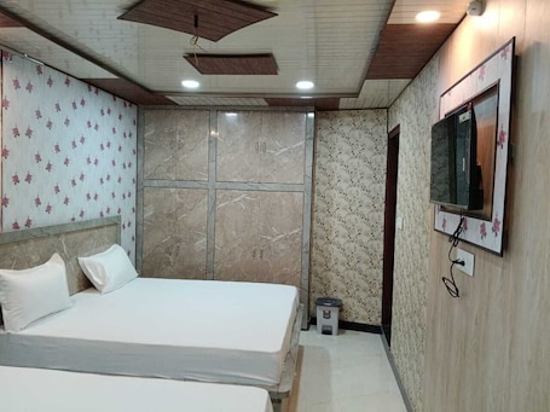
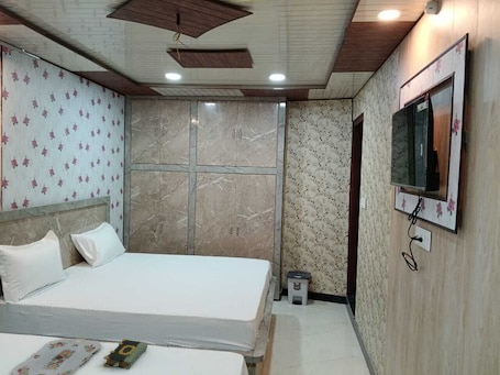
+ serving tray (59, 357)
+ book (124, 354)
